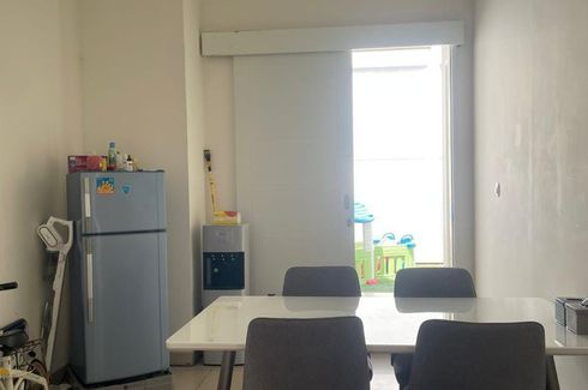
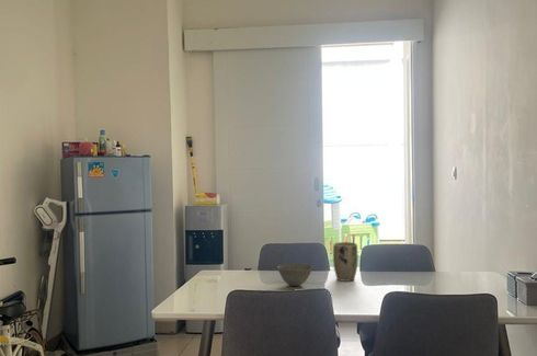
+ bowl (295, 275)
+ plant pot (345, 261)
